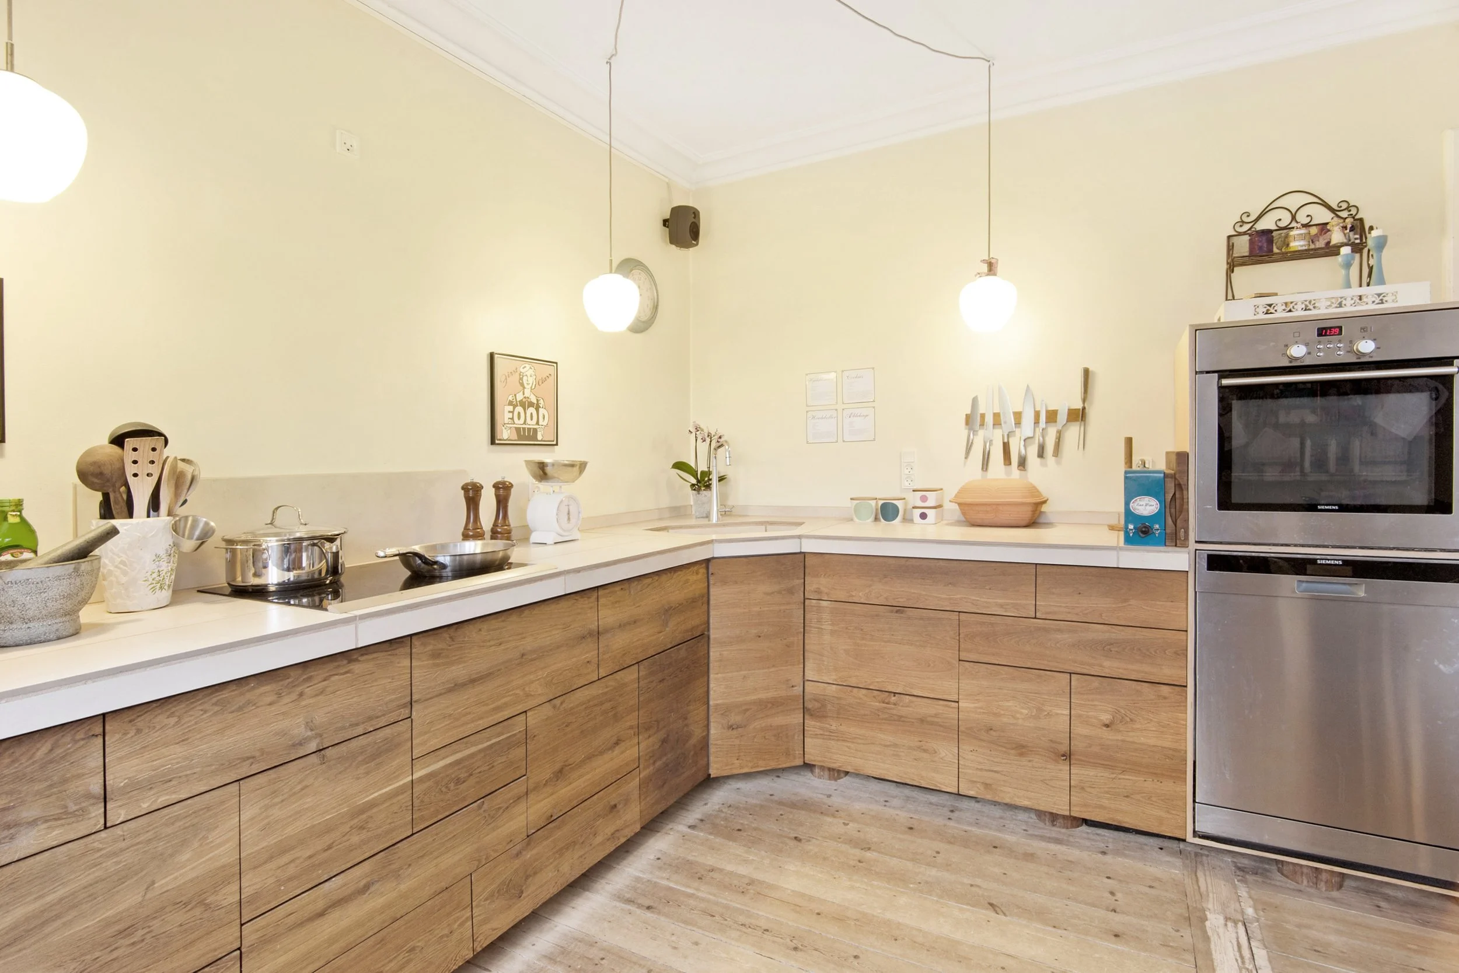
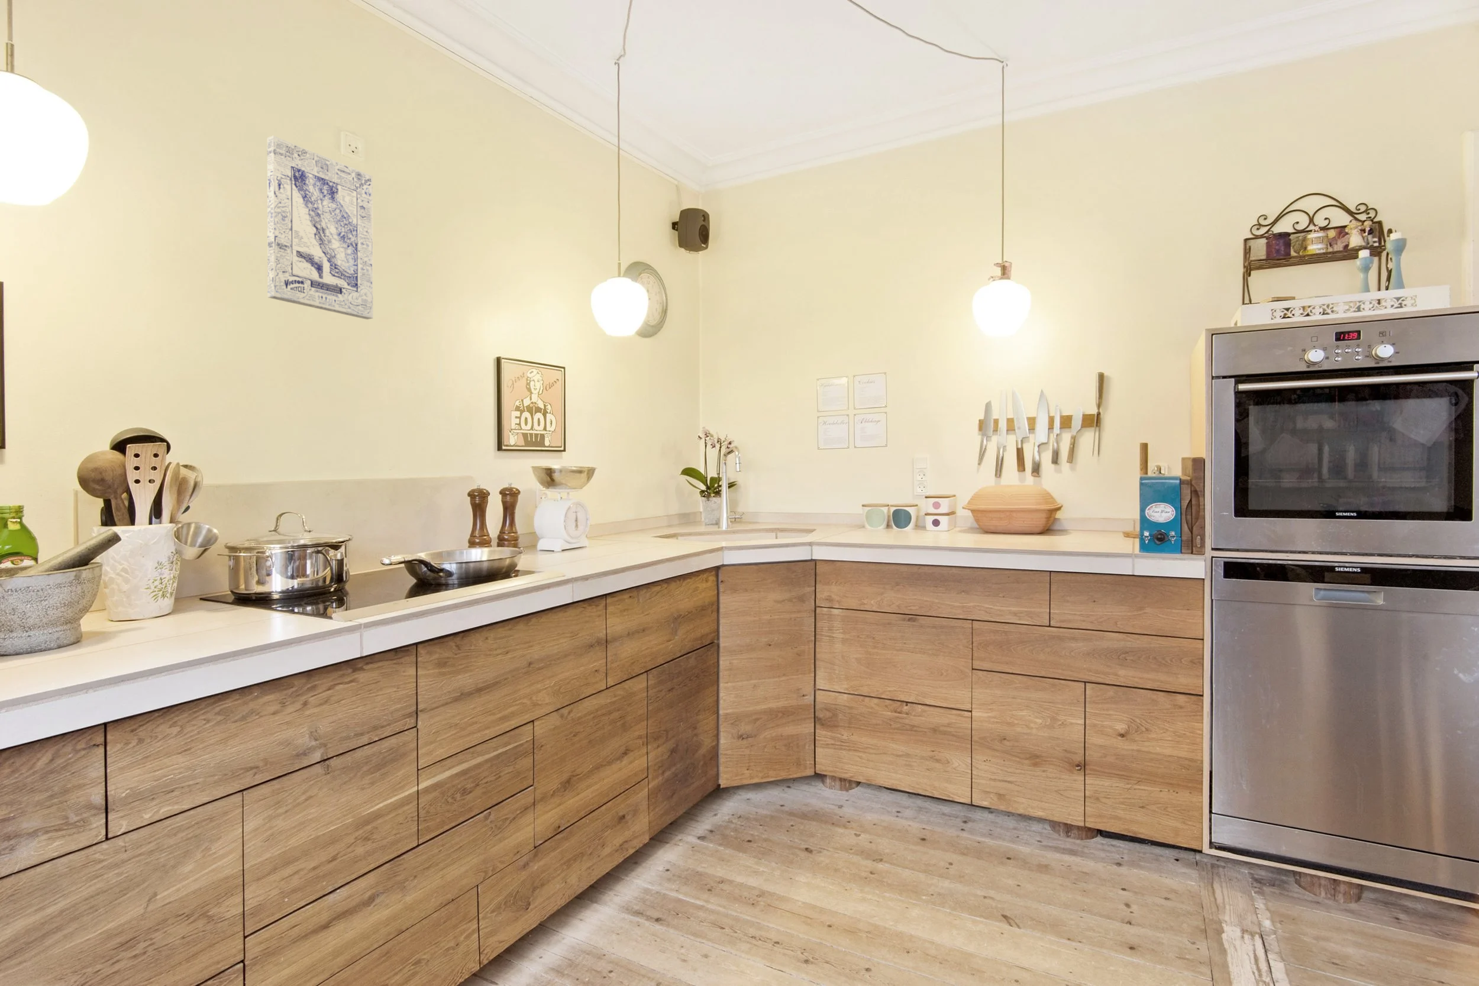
+ wall art (324, 233)
